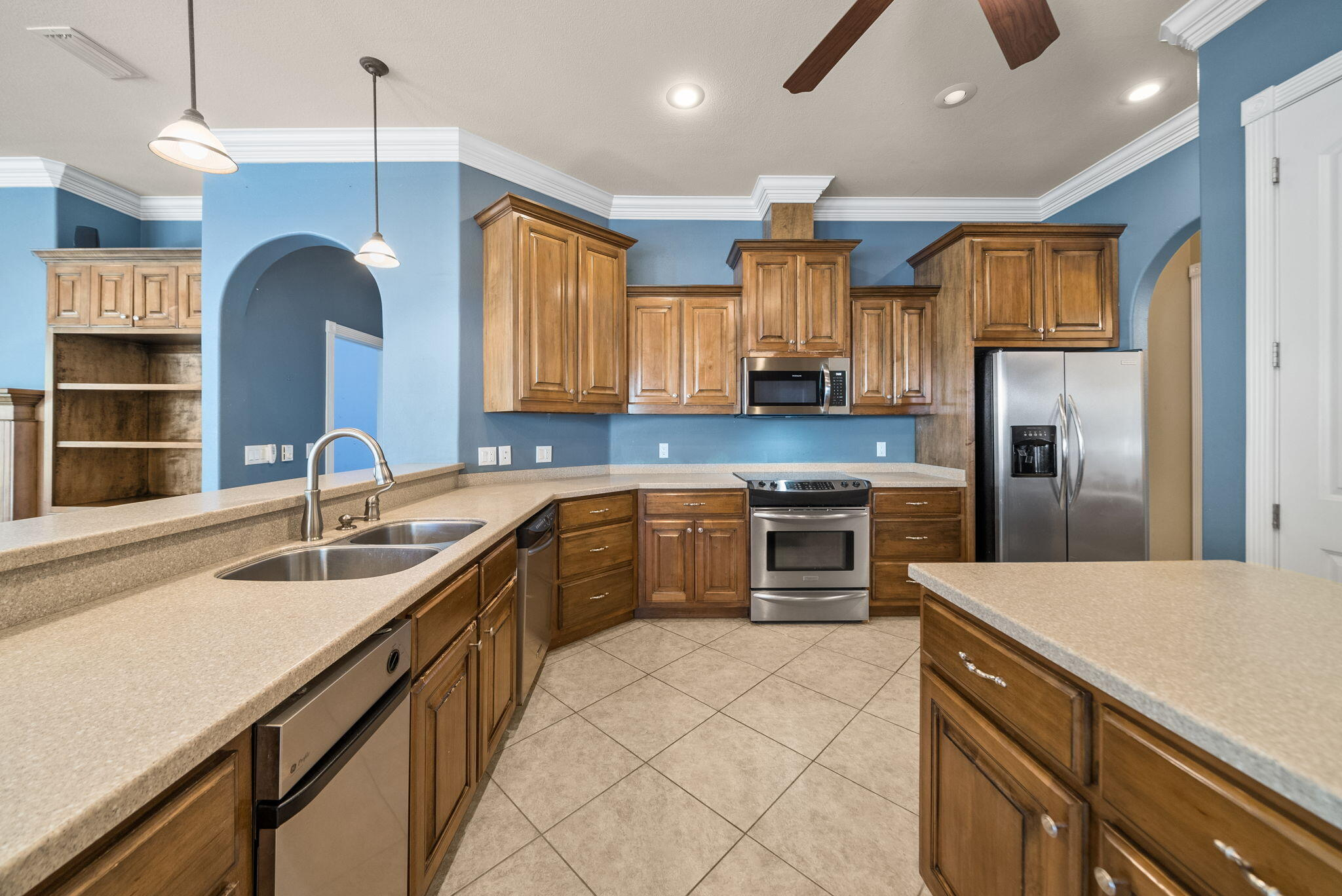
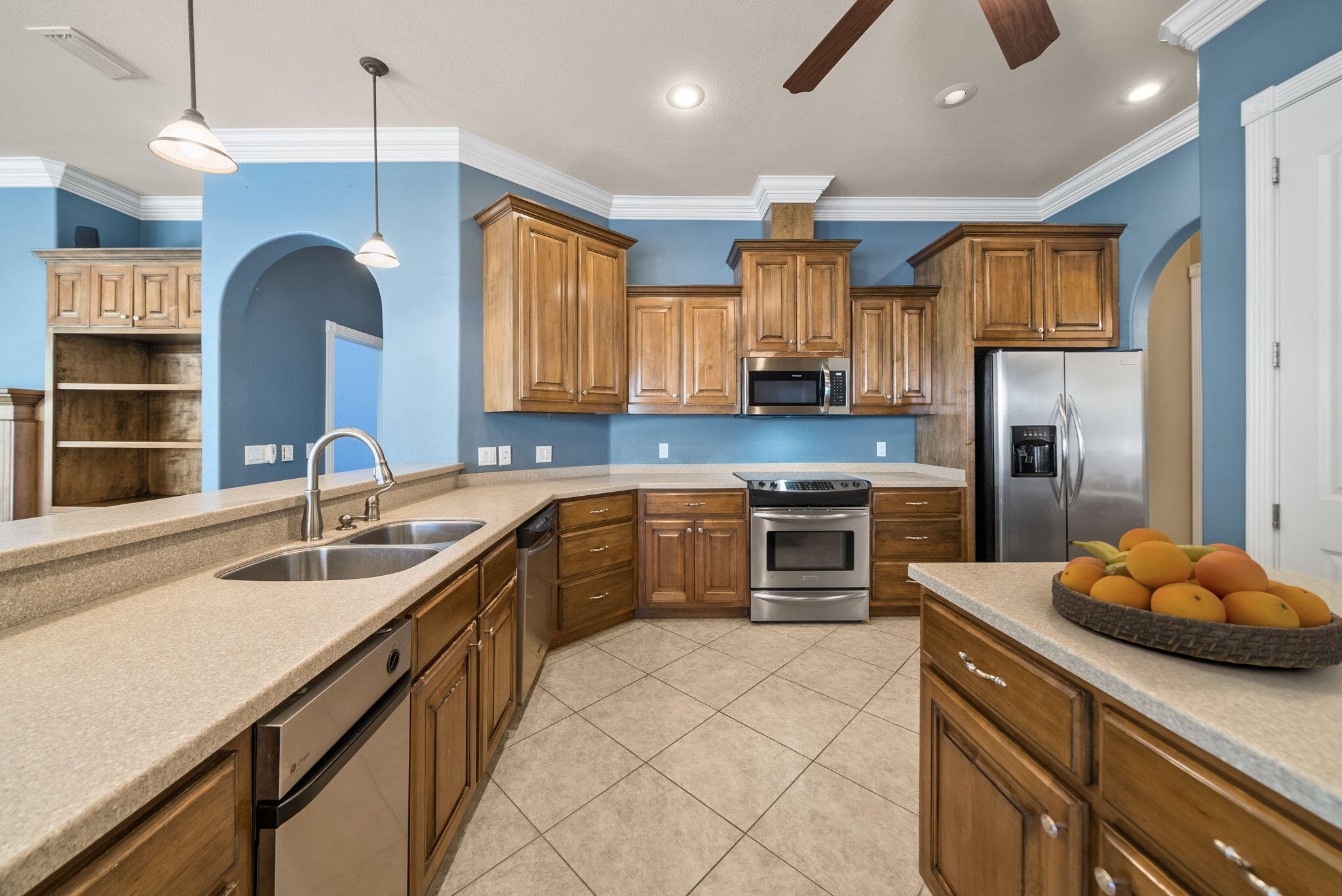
+ fruit bowl (1178, 580)
